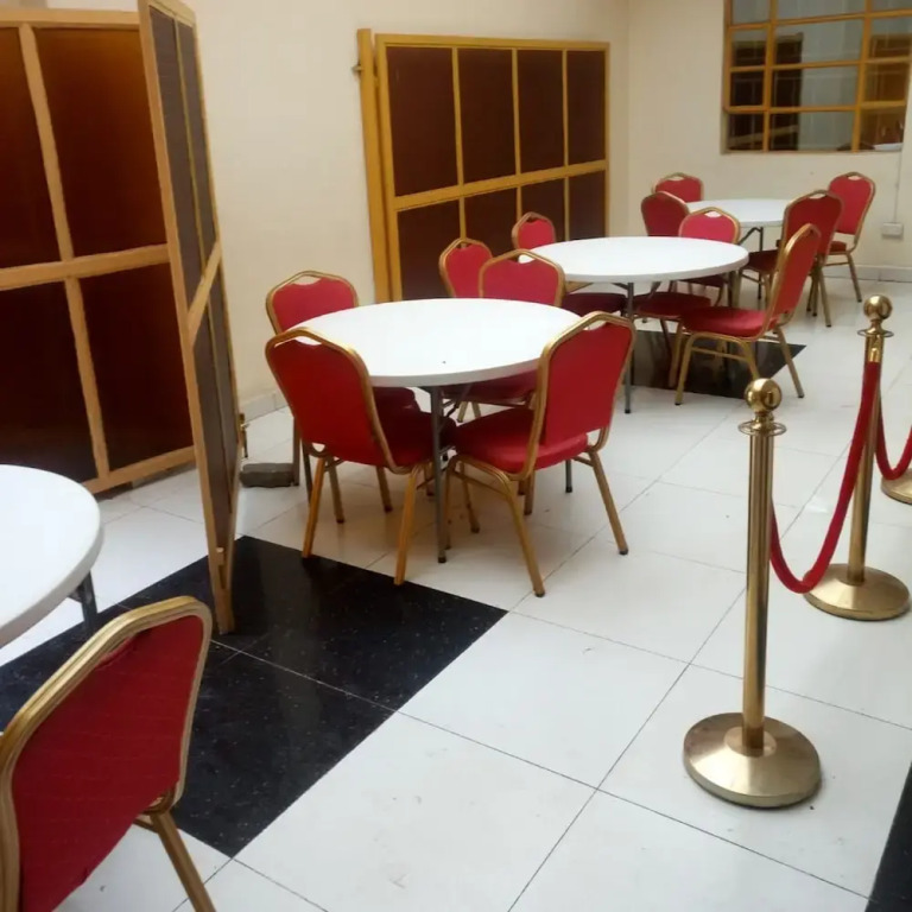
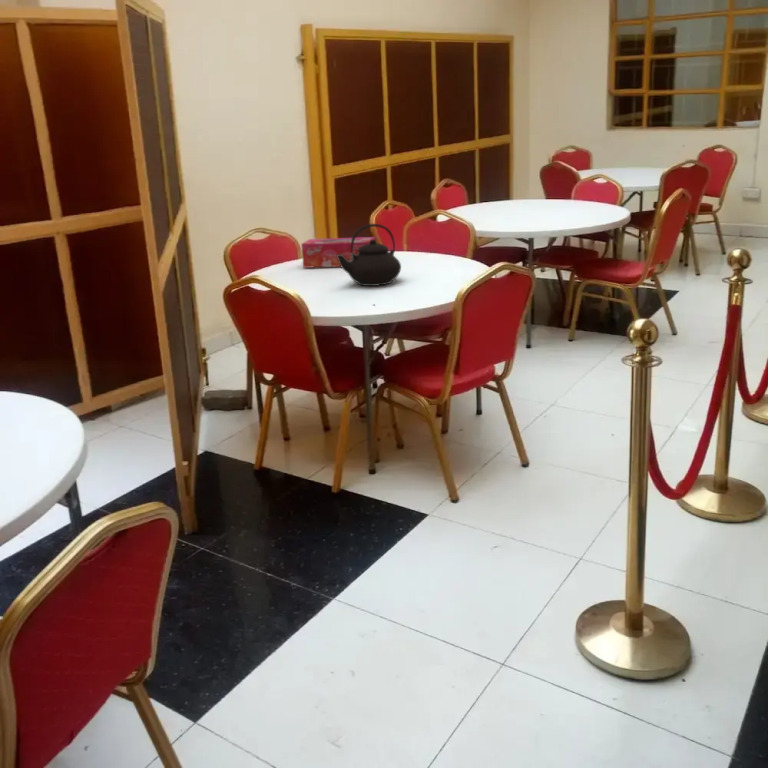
+ teapot (367, 254)
+ tissue box (339, 252)
